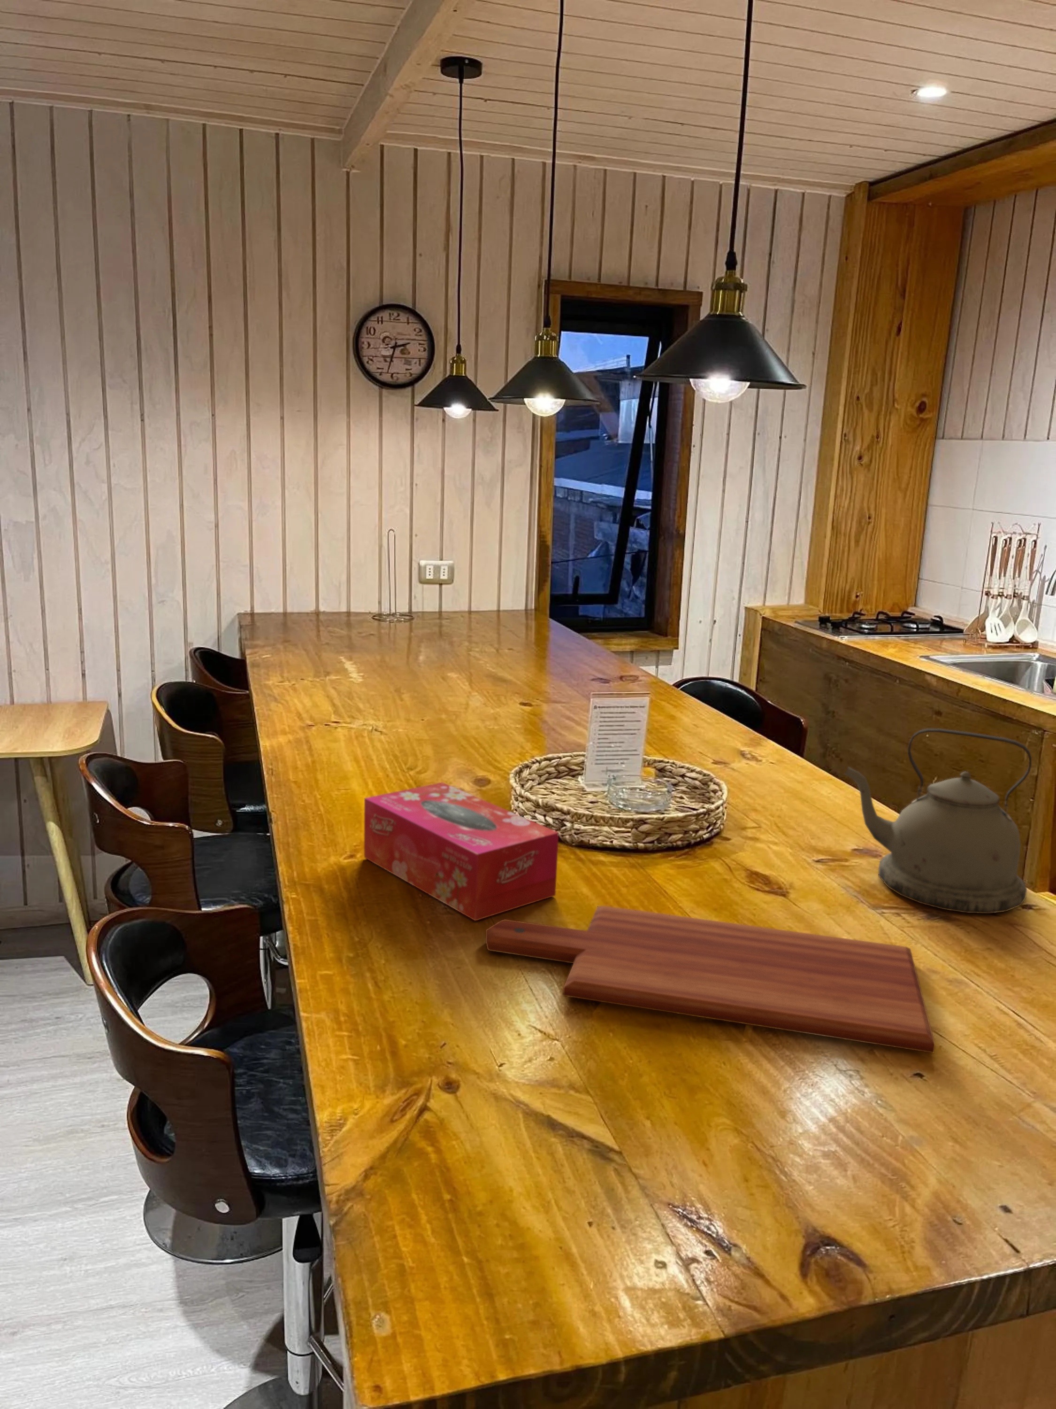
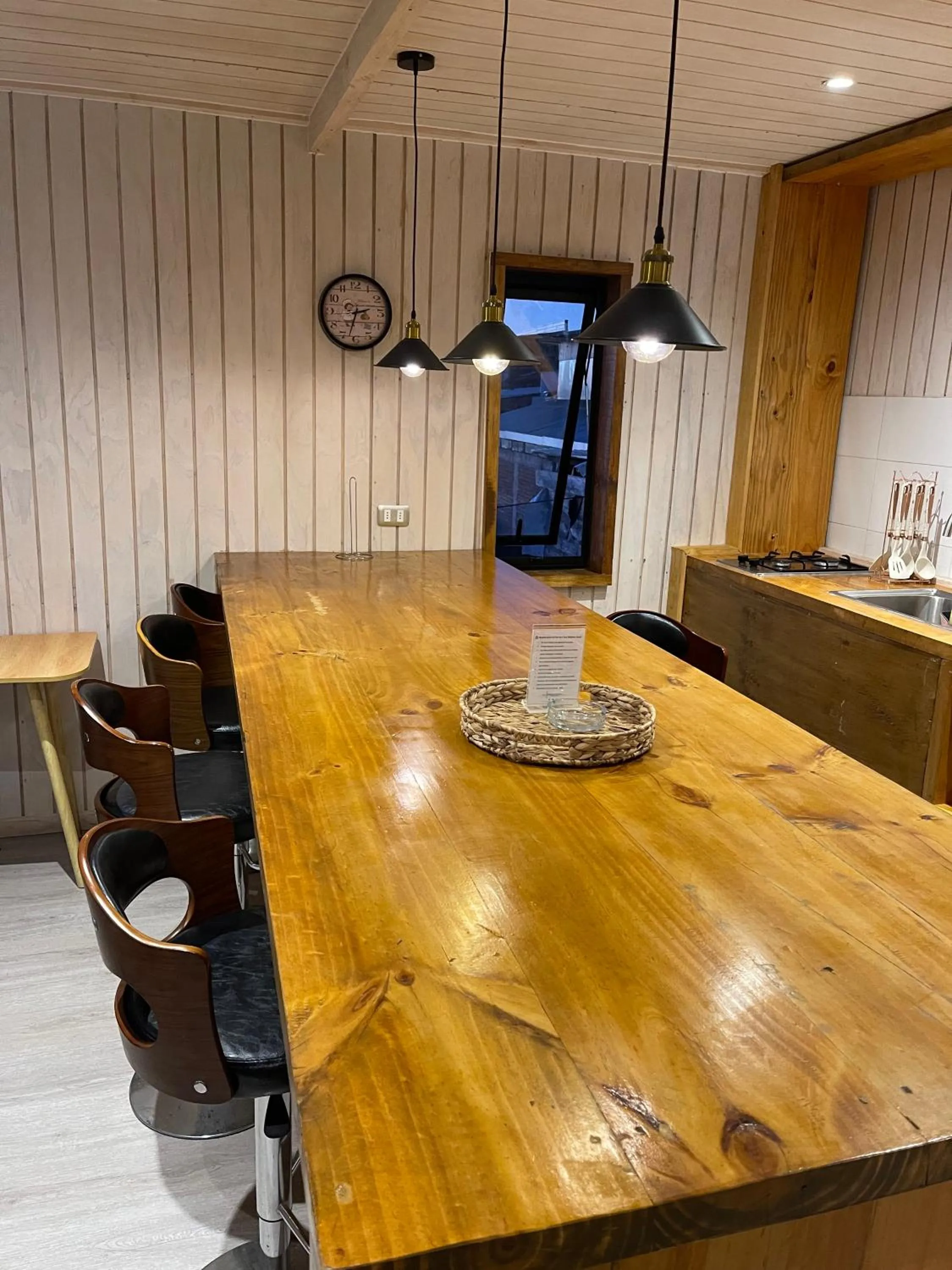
- cutting board (733, 969)
- kettle (950, 810)
- tissue box (457, 845)
